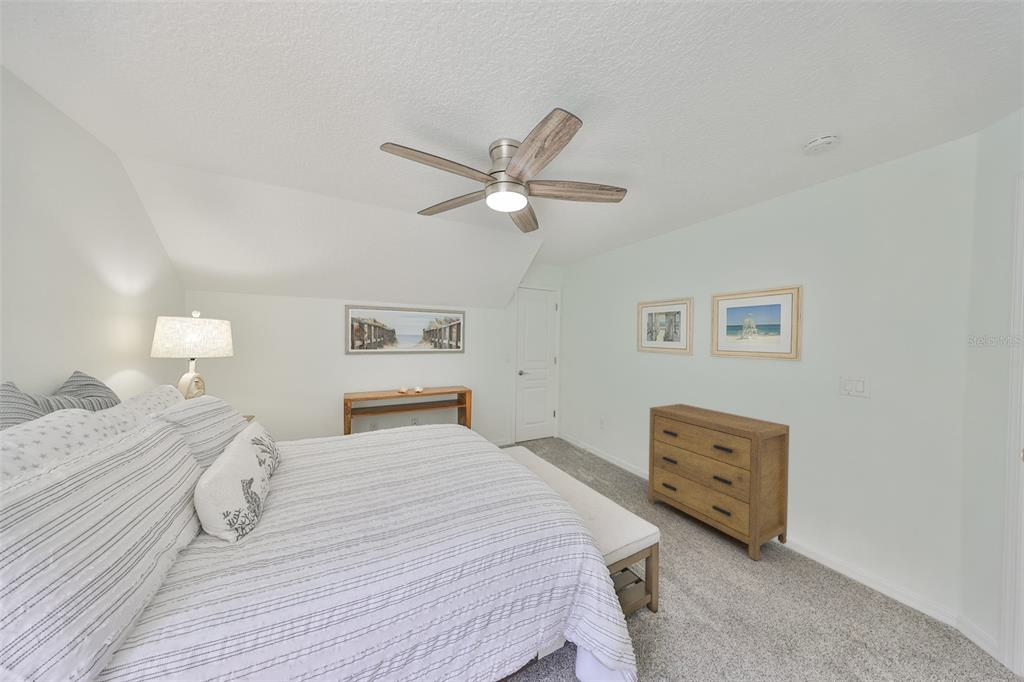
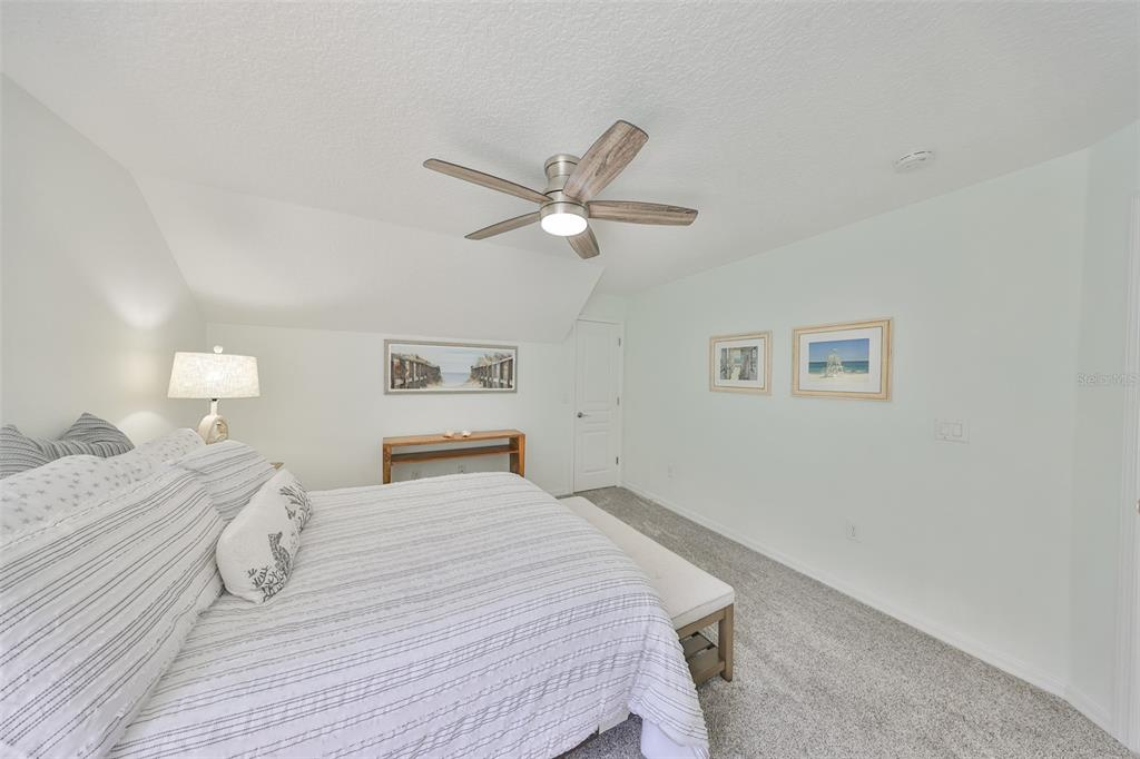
- dresser (710, 468)
